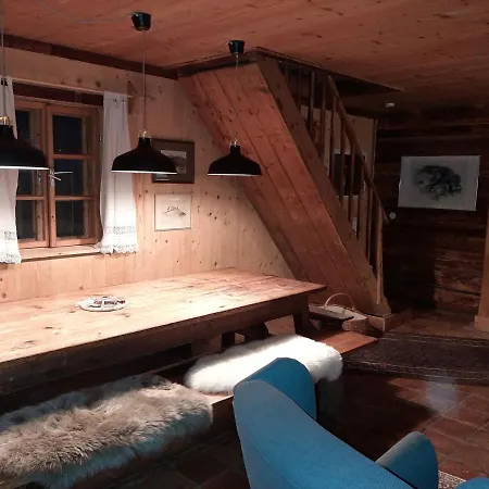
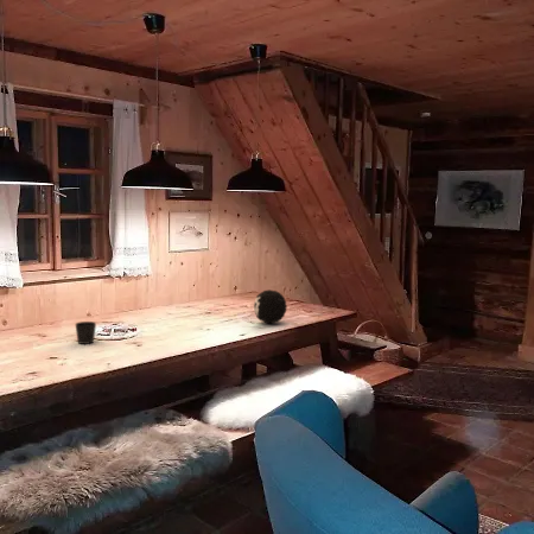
+ cup (87, 332)
+ decorative orb (269, 306)
